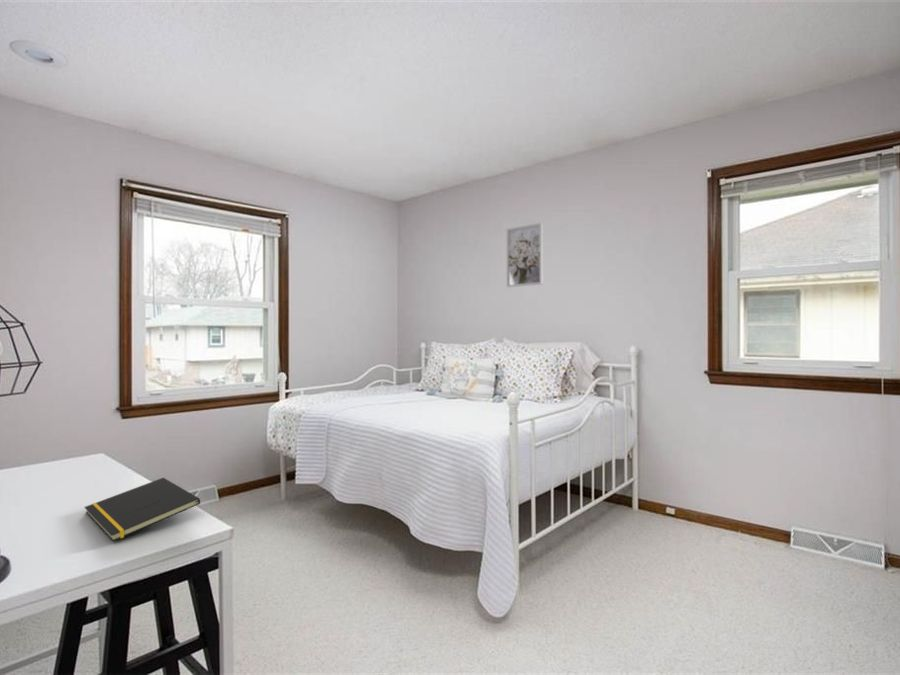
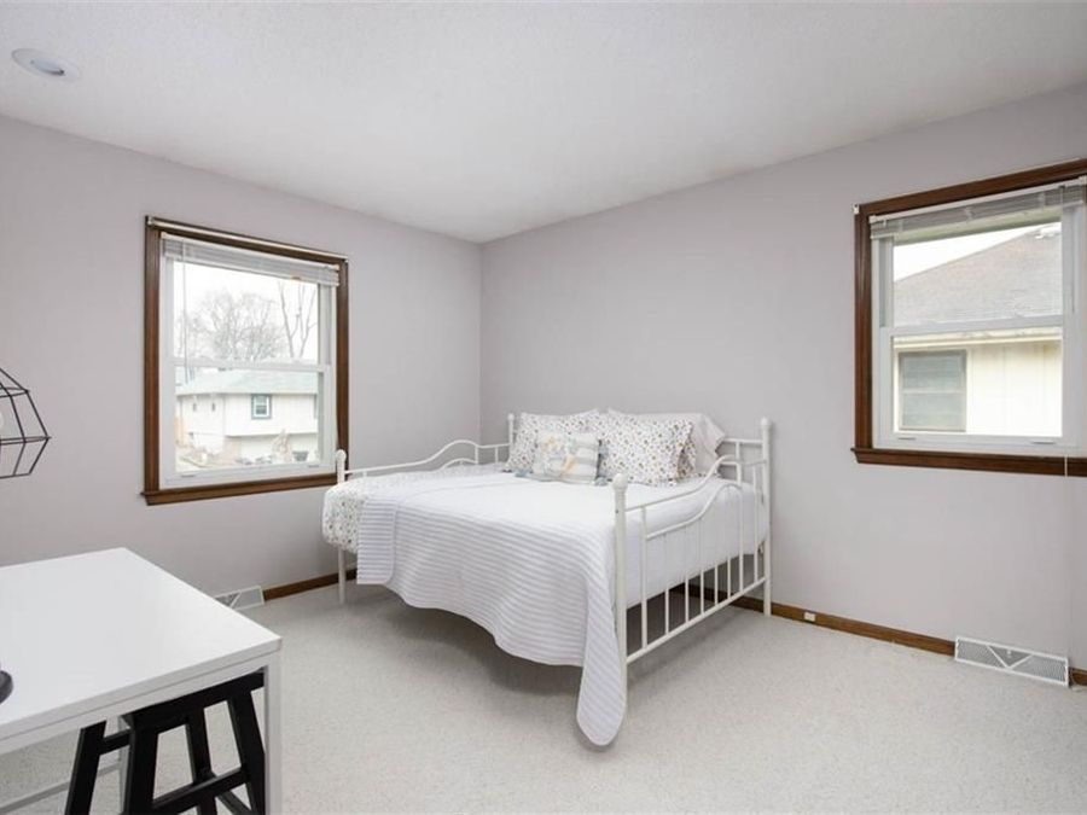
- notepad (141, 505)
- wall art (524, 255)
